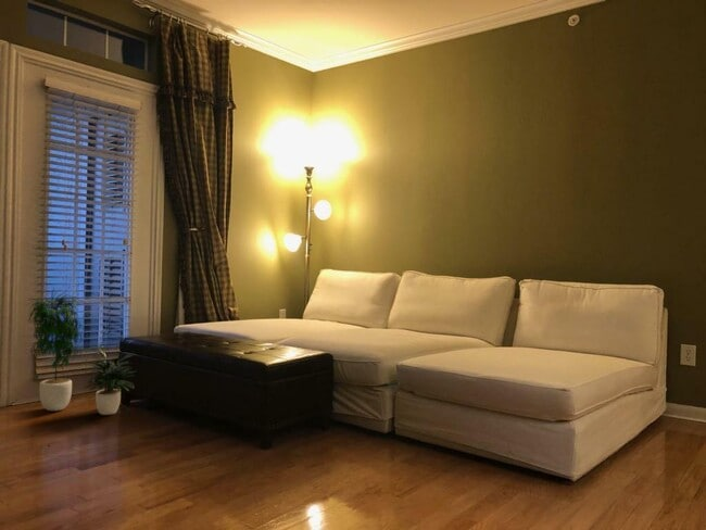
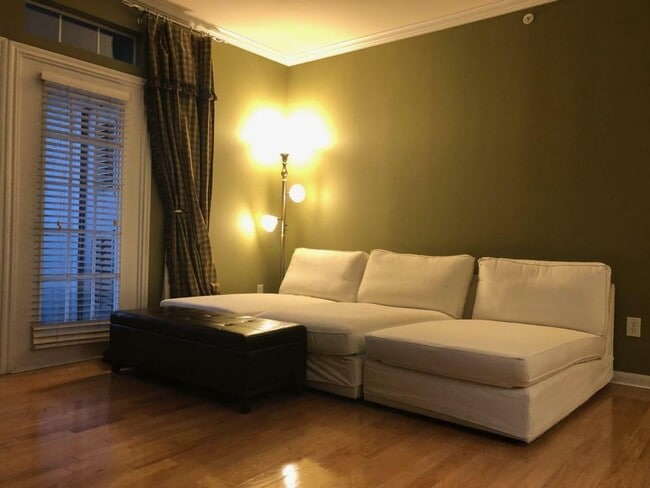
- potted plant (79, 349)
